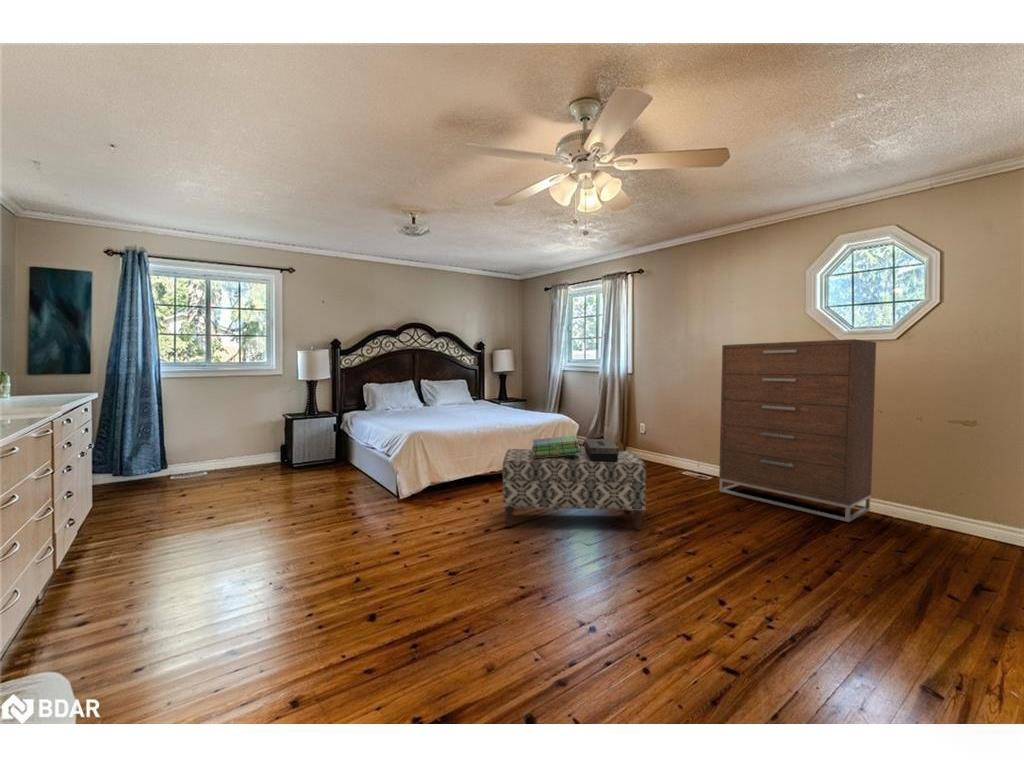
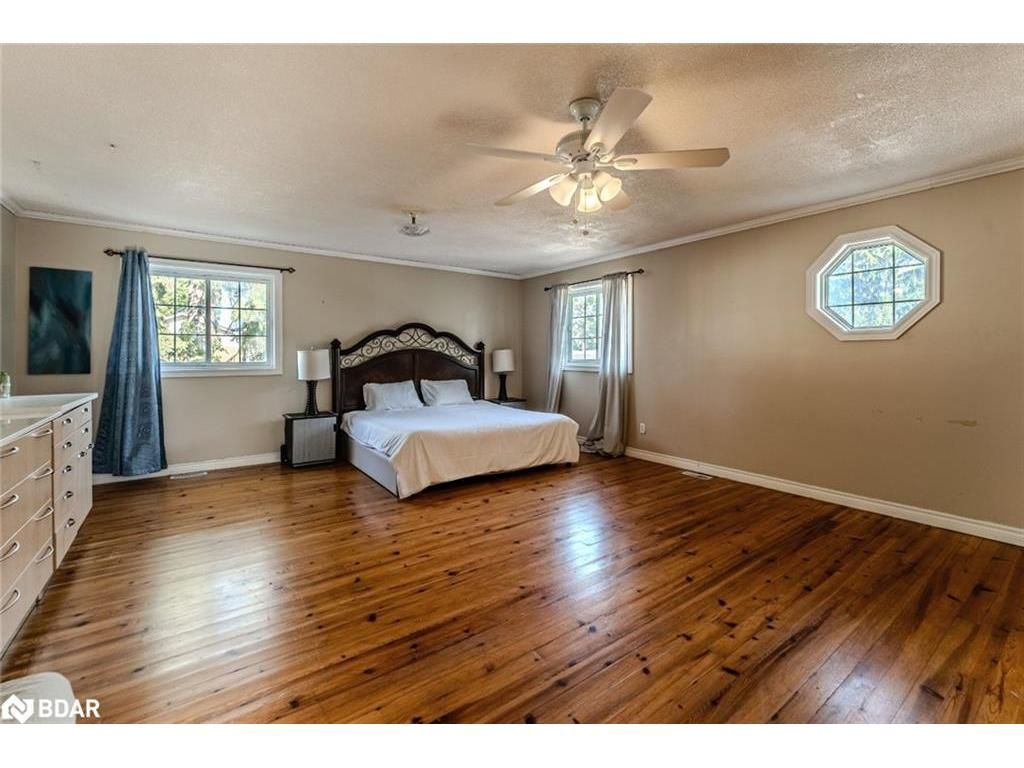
- dresser (791, 422)
- decorative box (600, 449)
- stack of books (555, 448)
- bench (570, 487)
